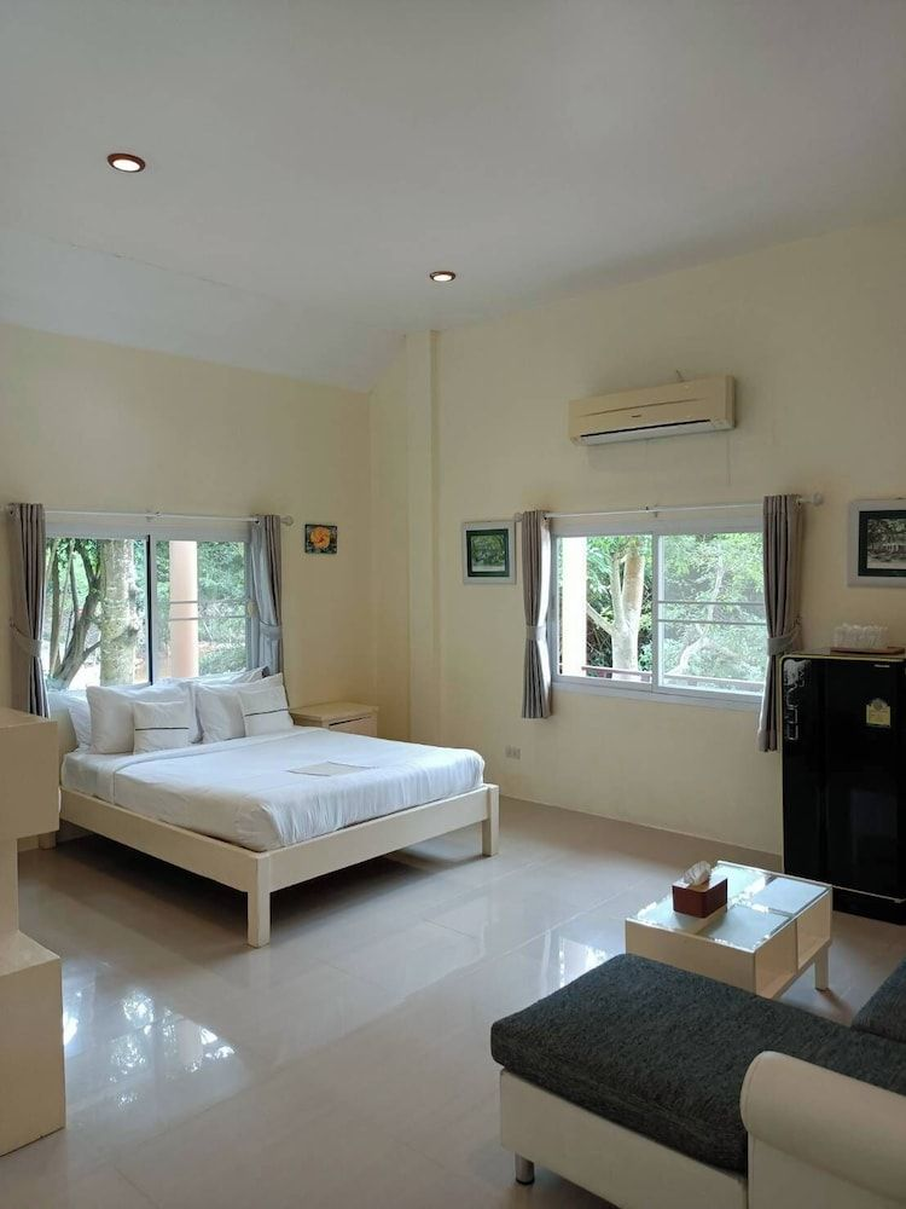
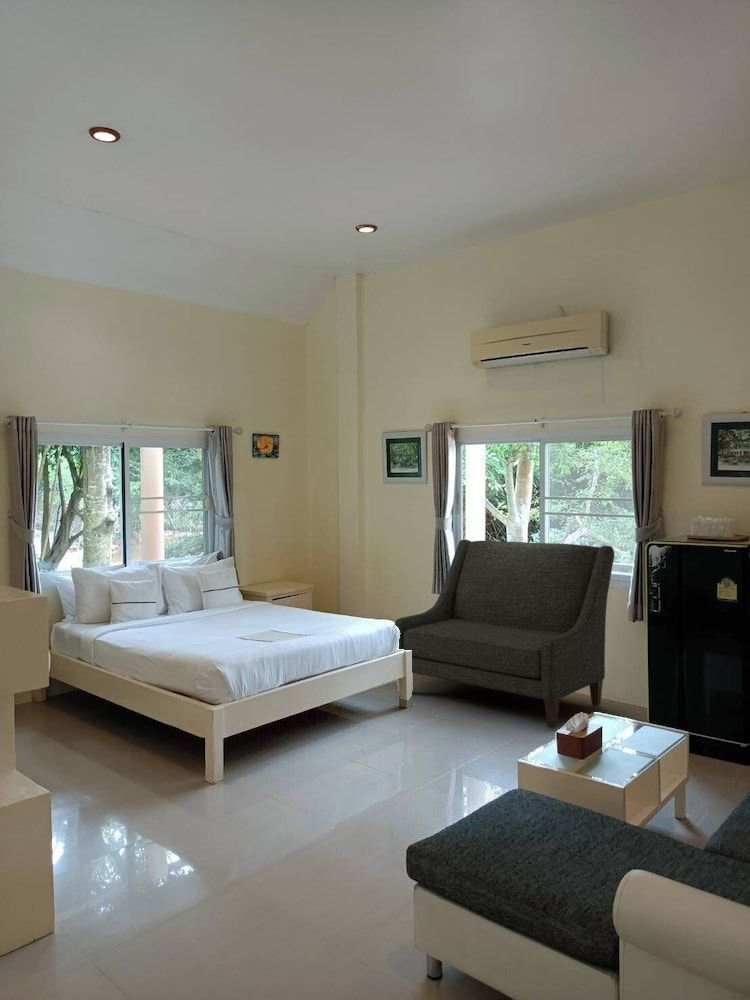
+ sofa (502, 621)
